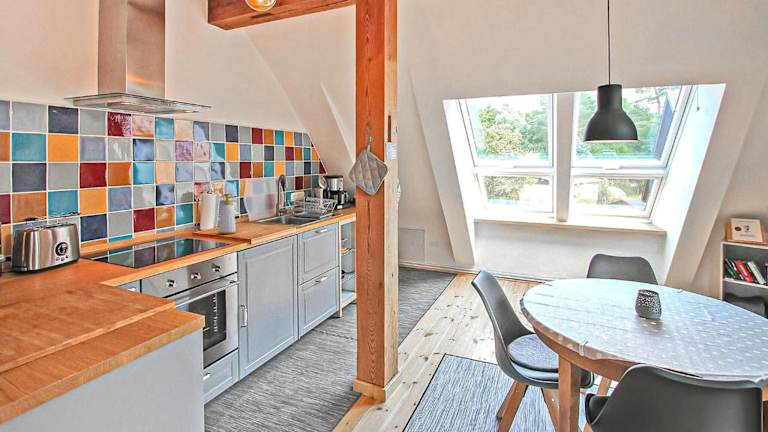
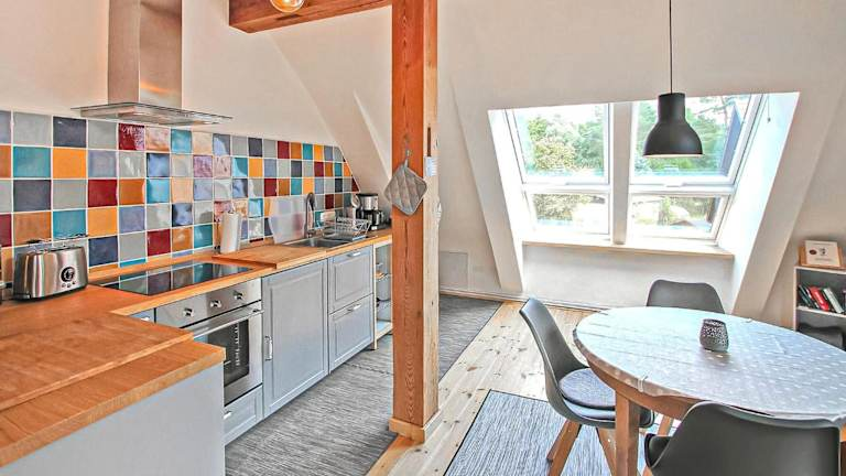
- soap bottle (227, 213)
